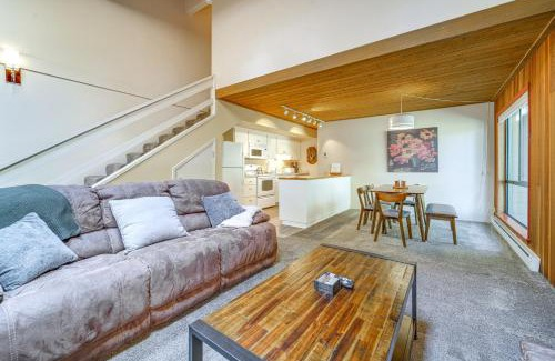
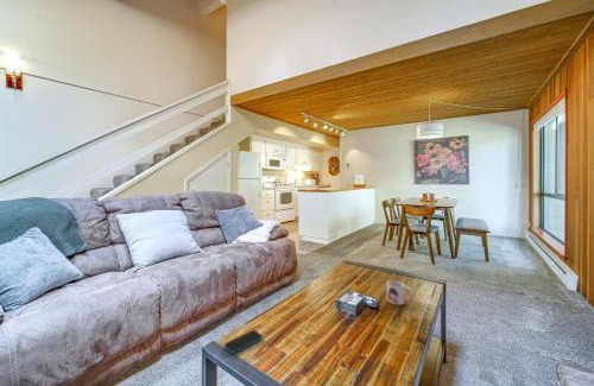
+ smartphone (244, 341)
+ mug (399, 292)
